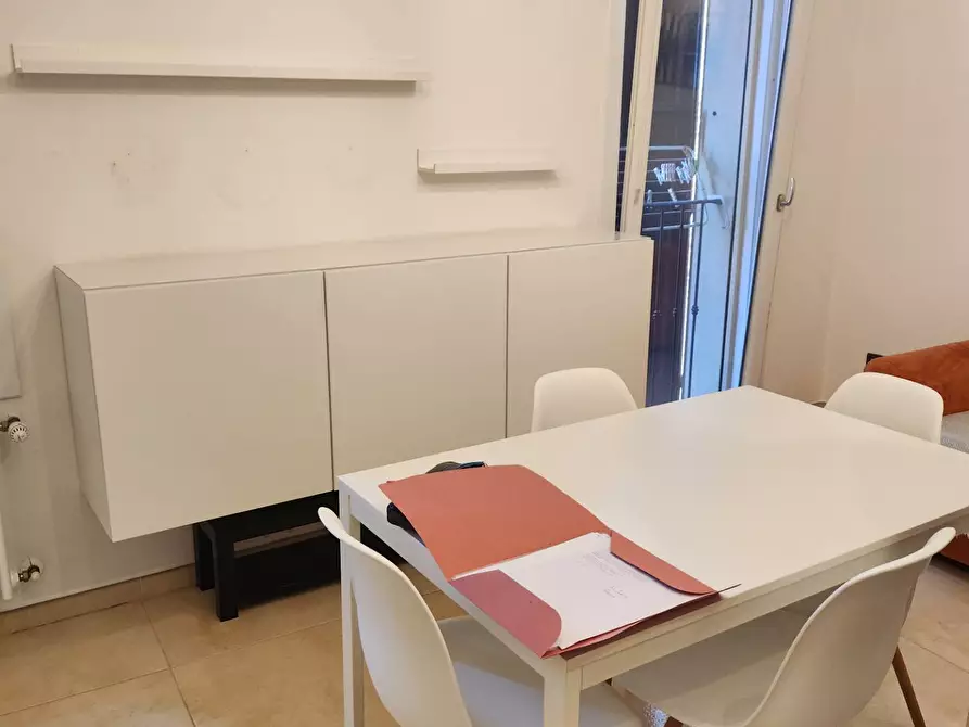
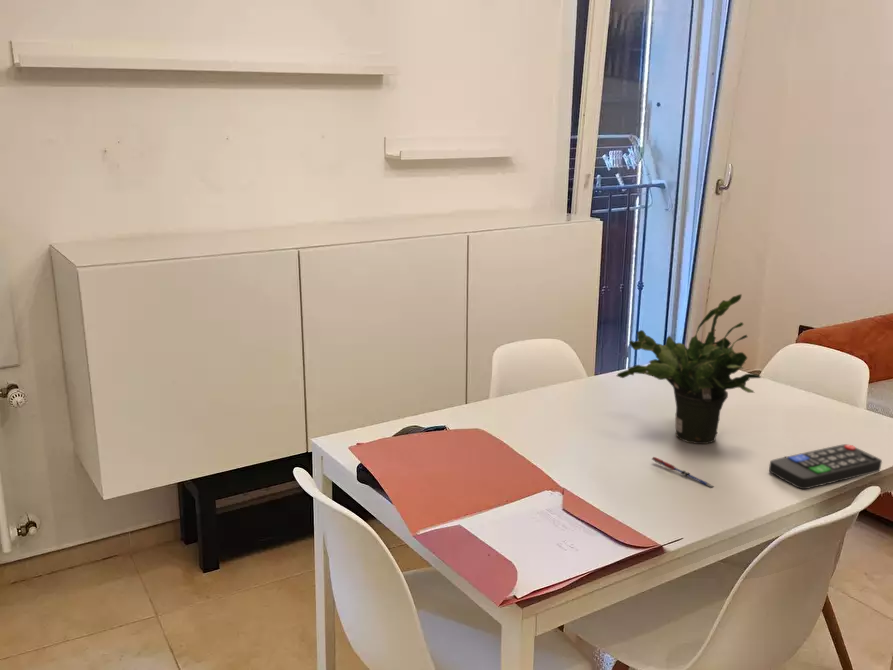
+ potted plant (692, 365)
+ pen (682, 471)
+ remote control (825, 464)
